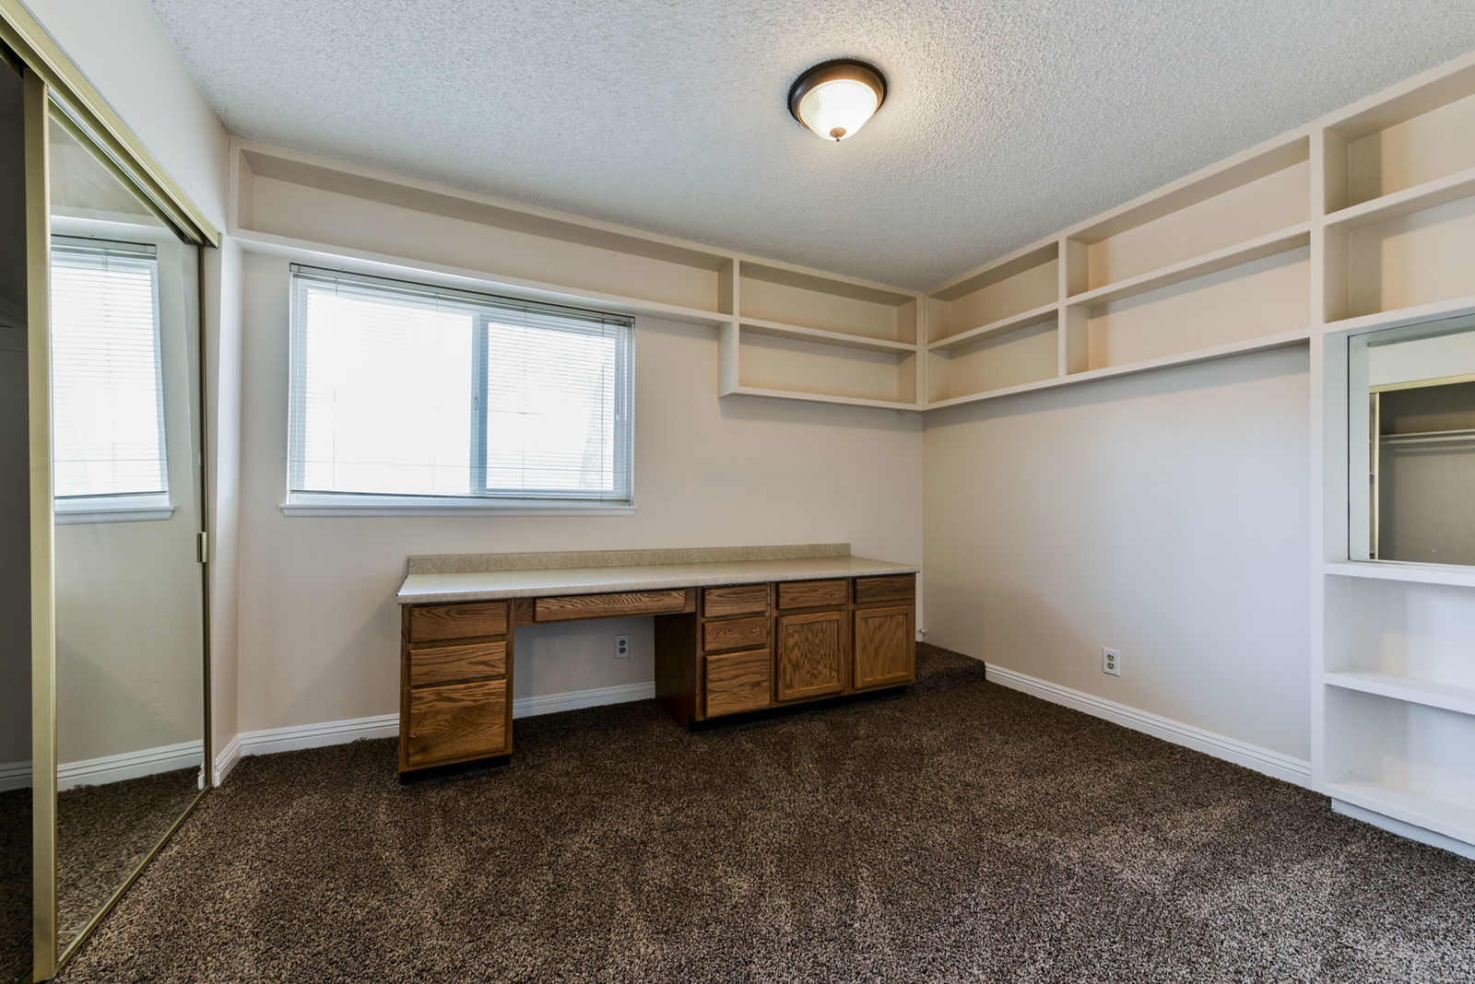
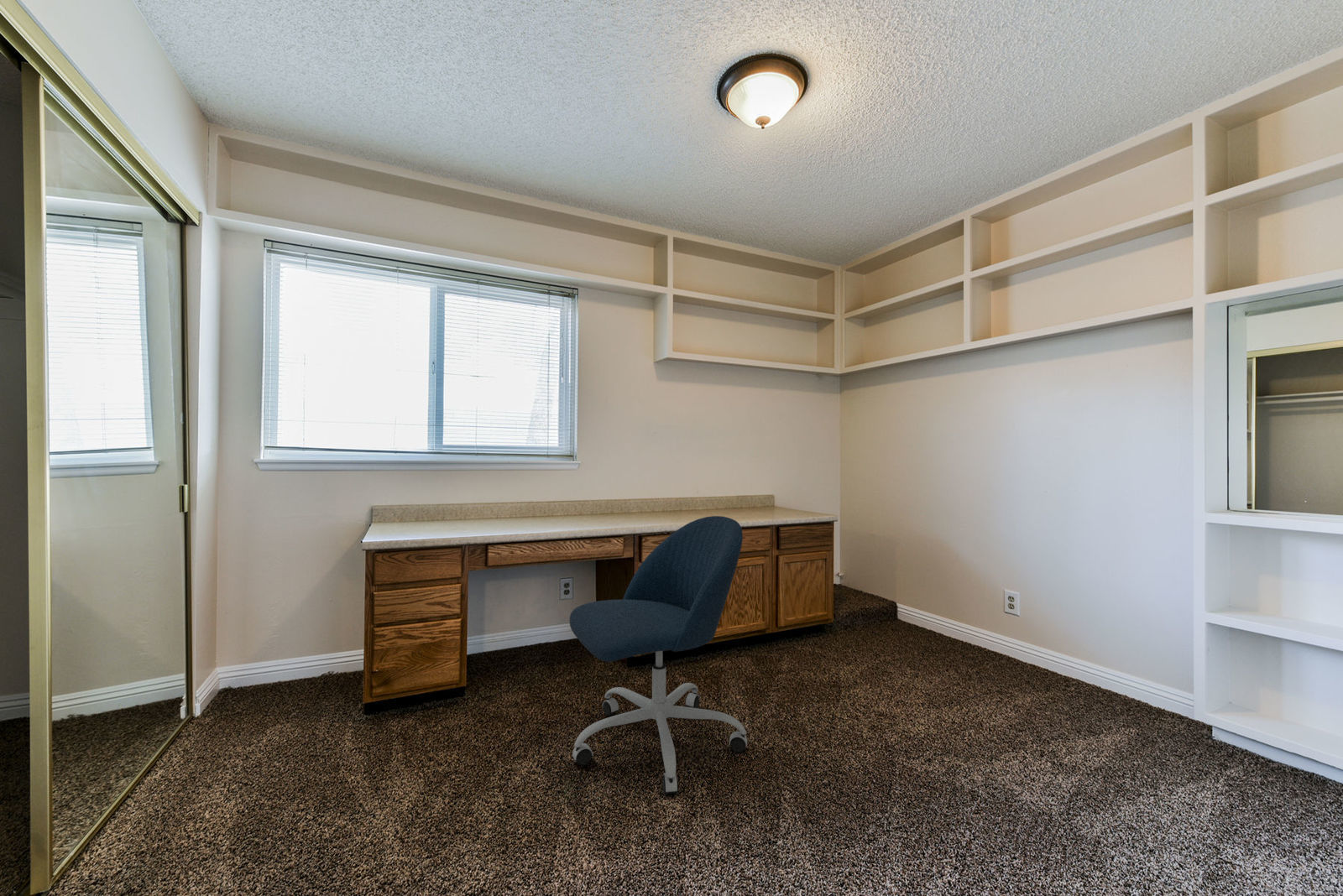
+ office chair (656, 632)
